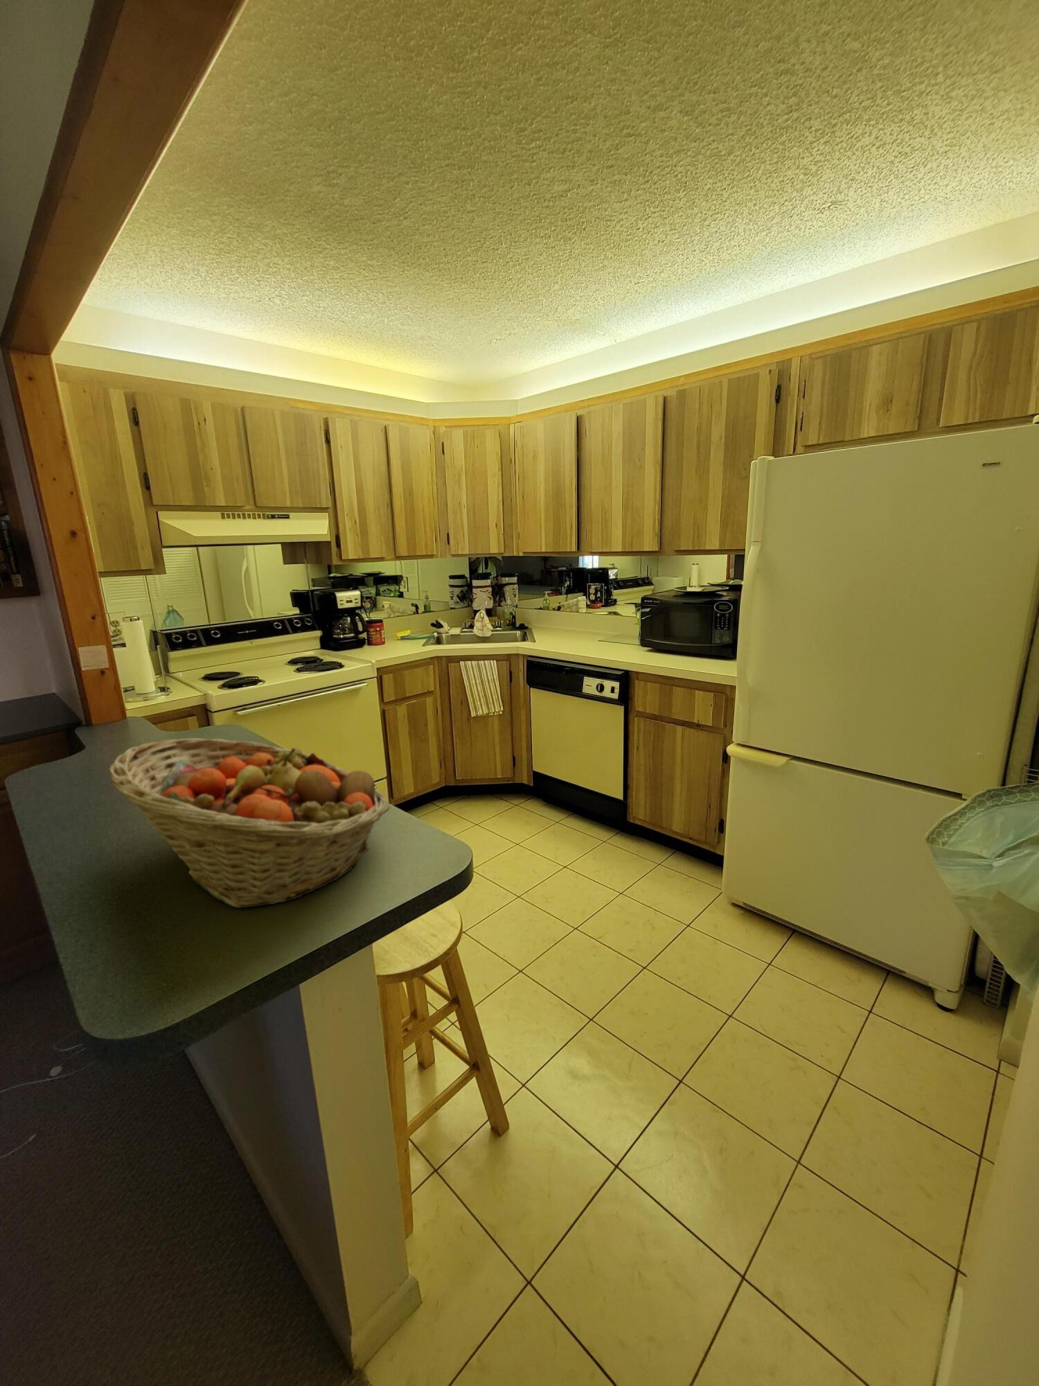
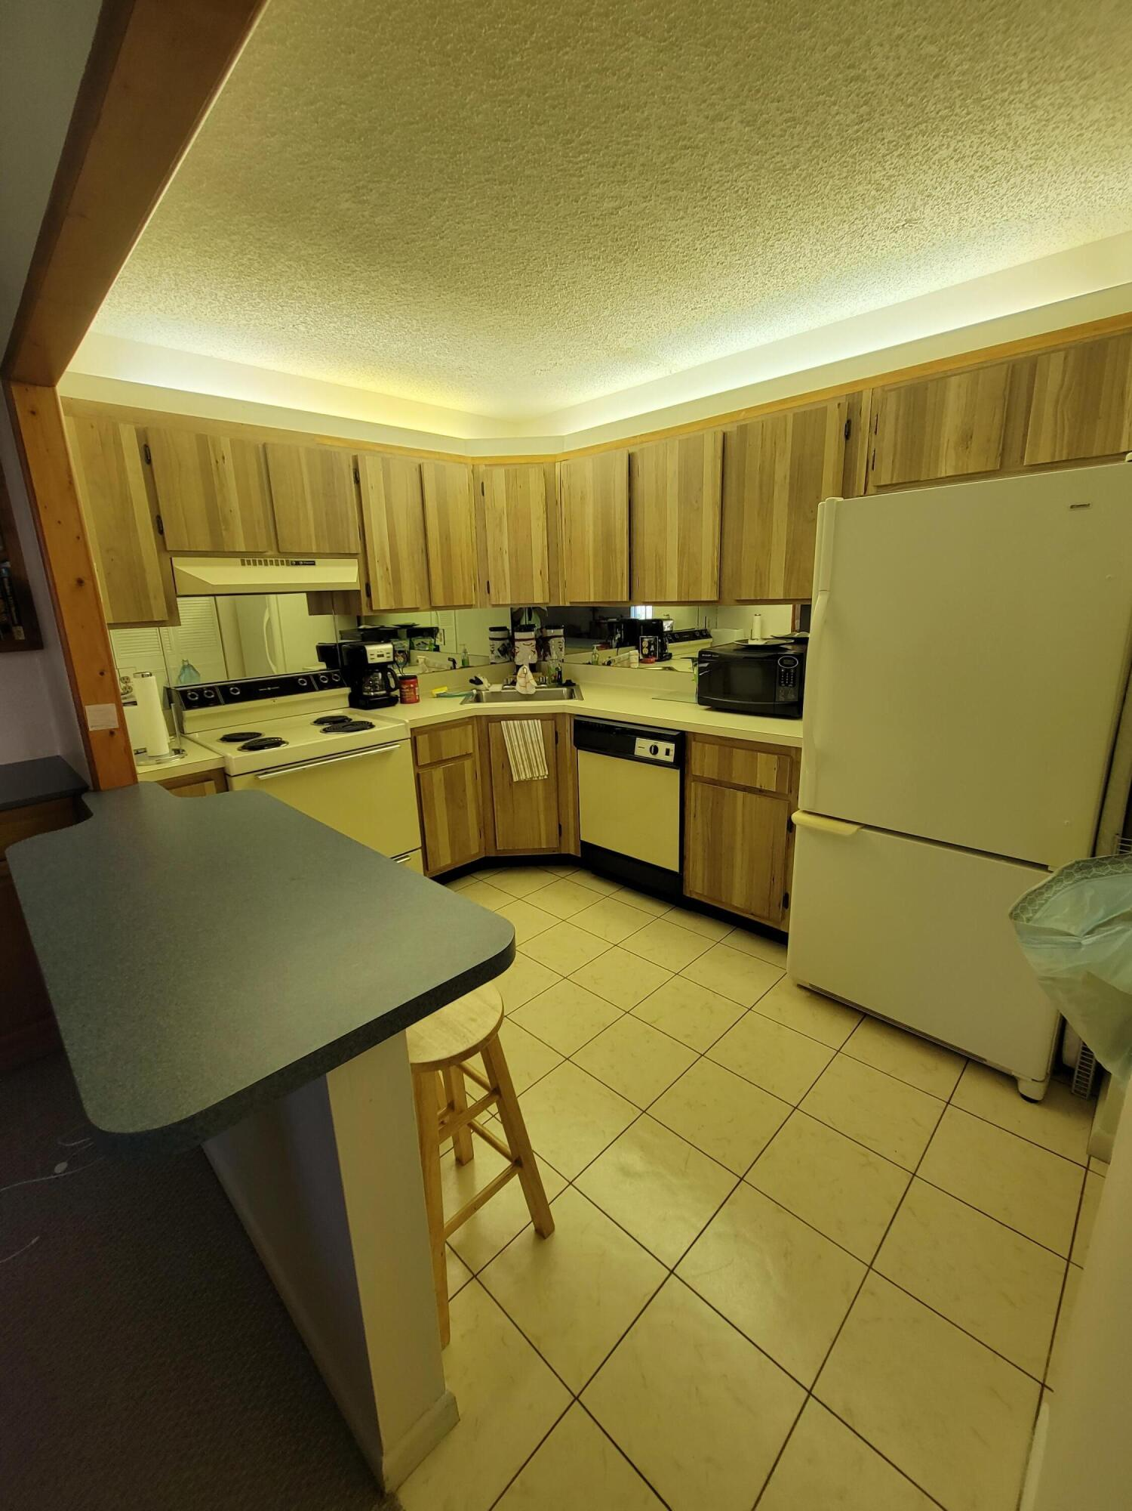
- fruit basket (261, 800)
